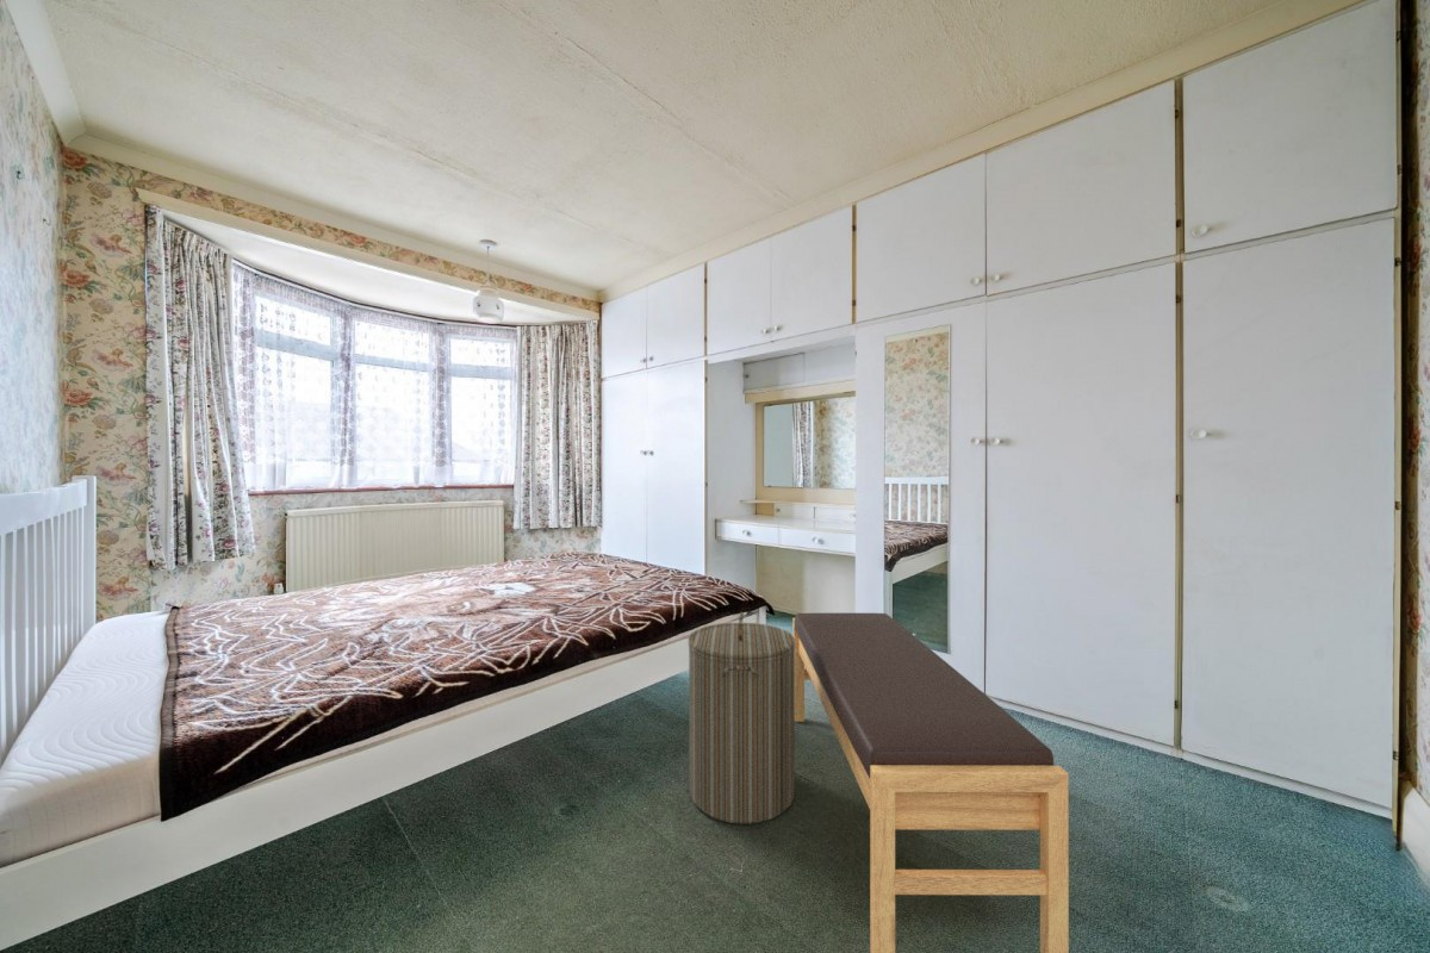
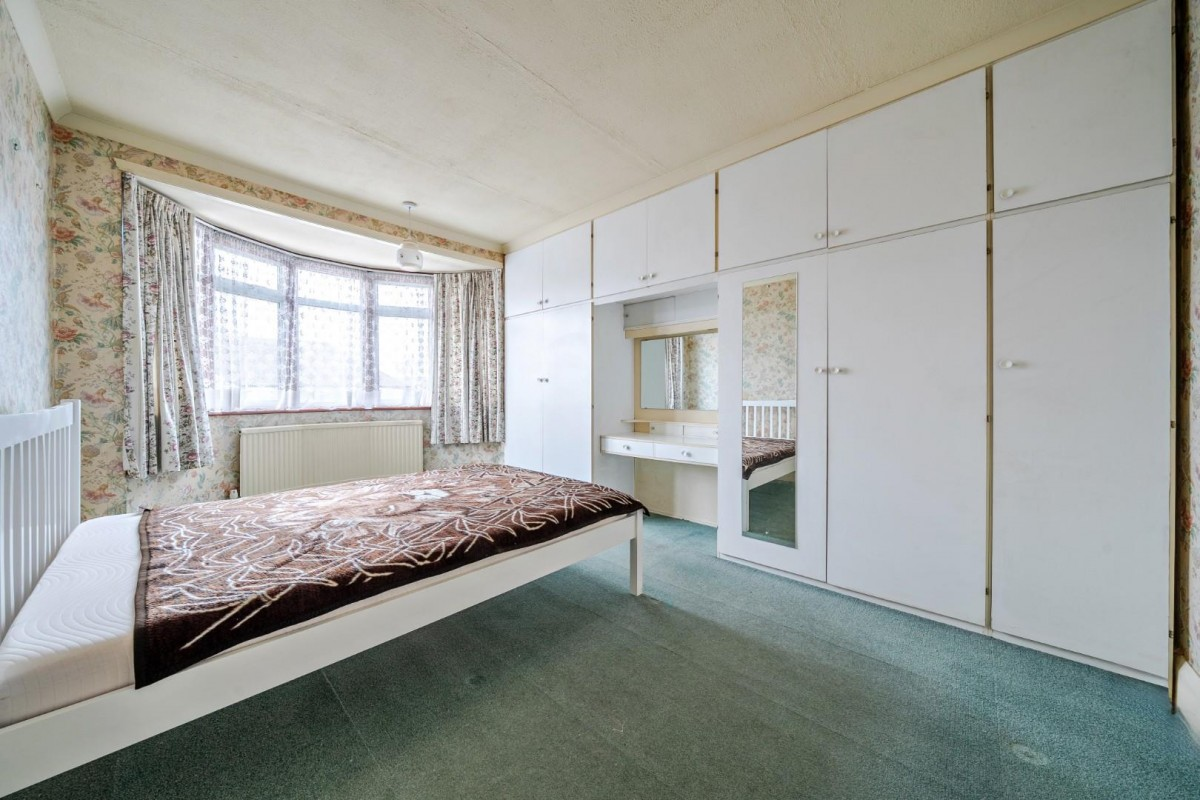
- laundry hamper (741, 700)
- bench (882, 731)
